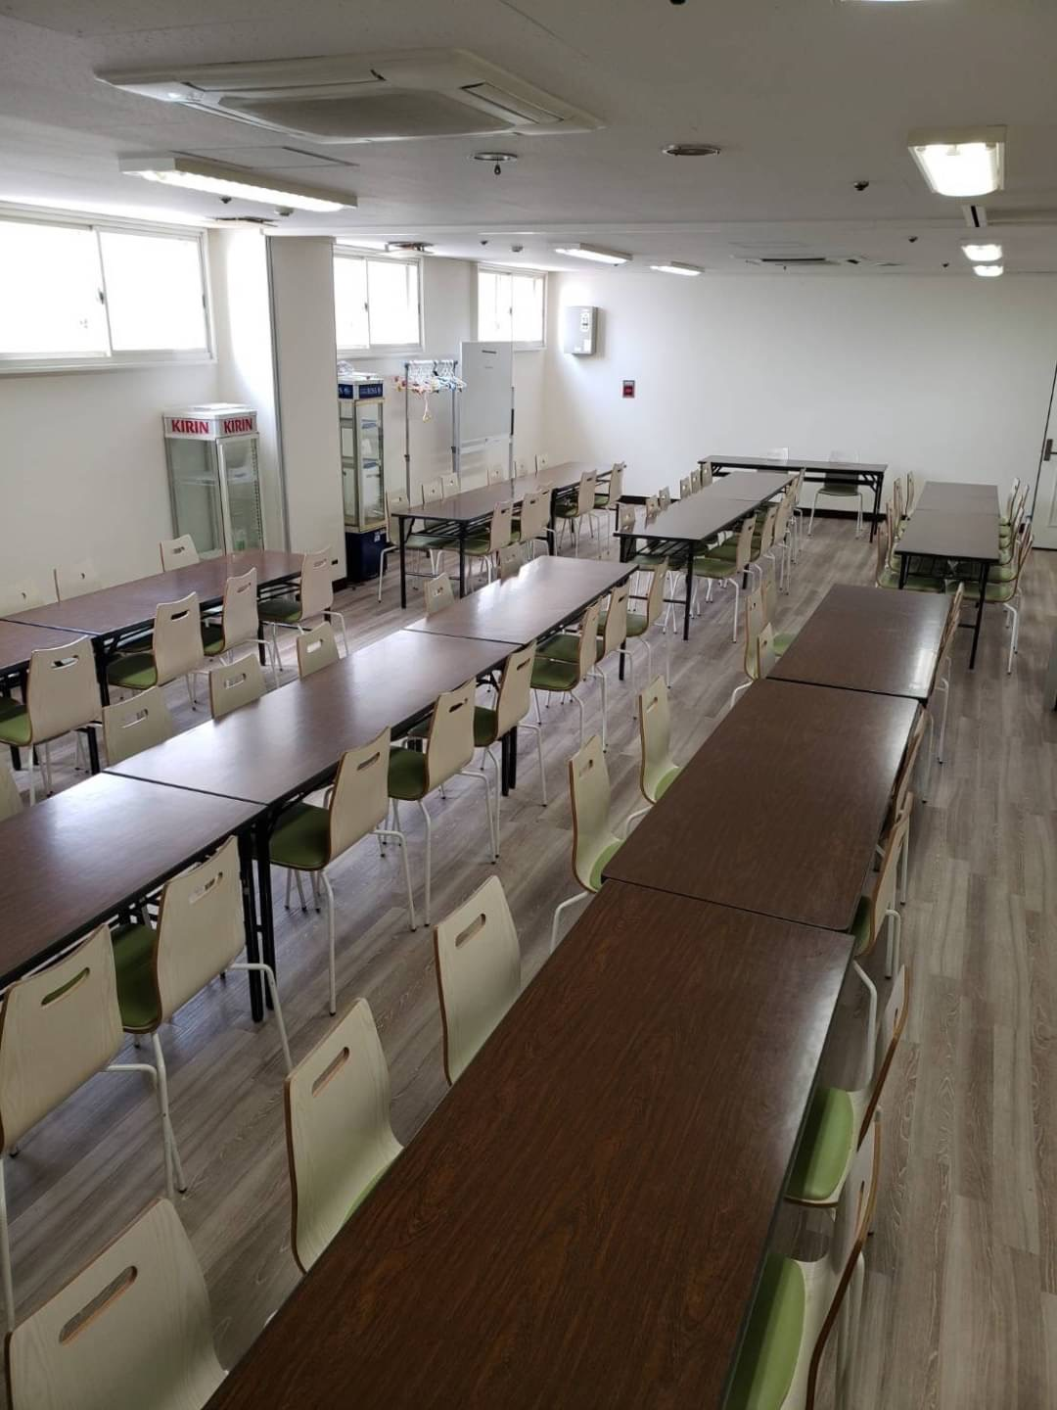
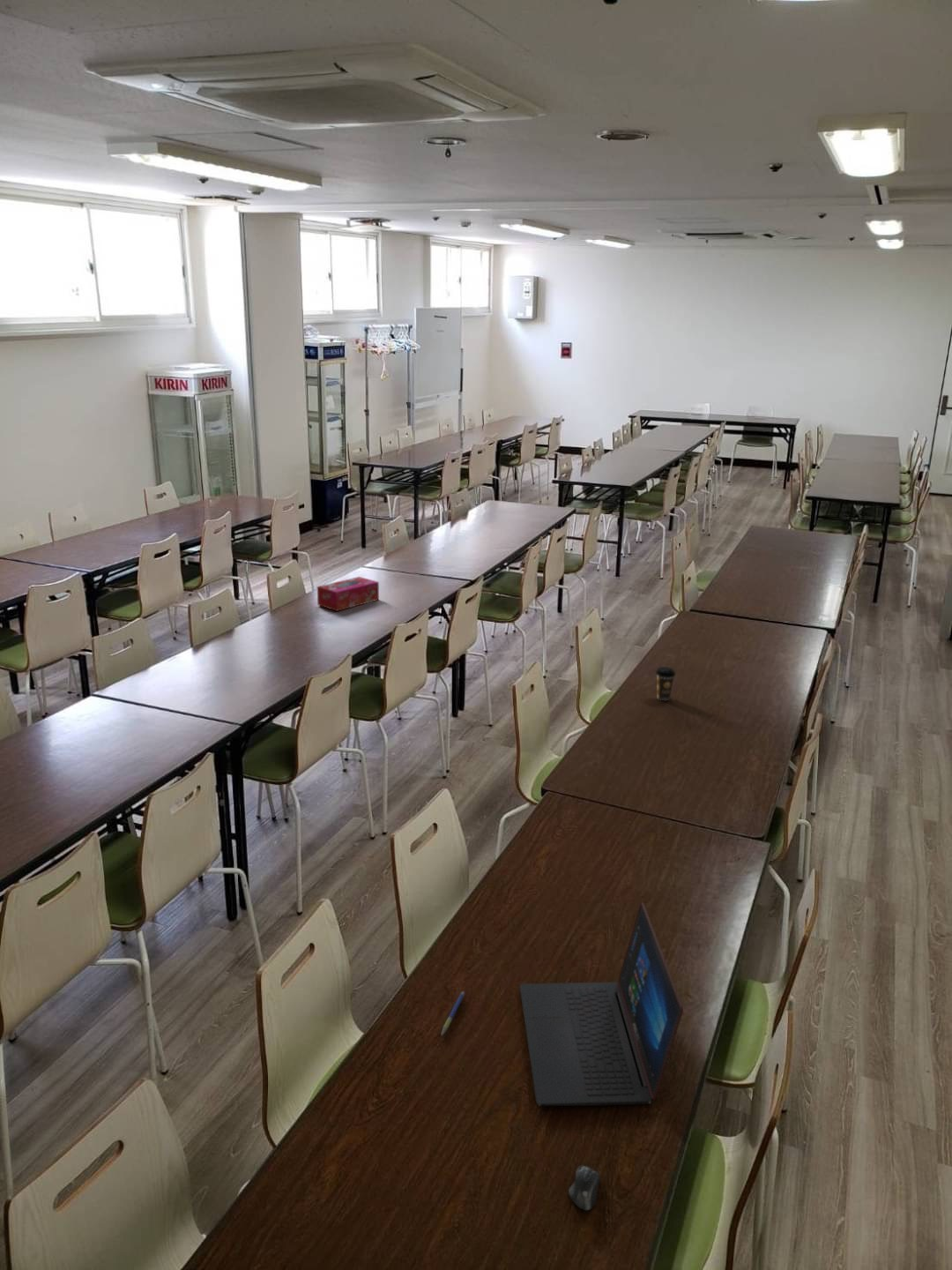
+ tissue box (348, 593)
+ computer mouse (585, 1184)
+ pen (452, 1013)
+ coffee cup (664, 684)
+ laptop (593, 997)
